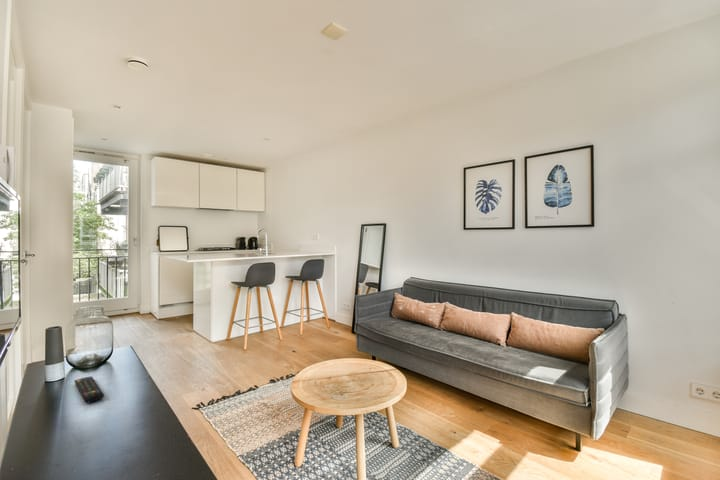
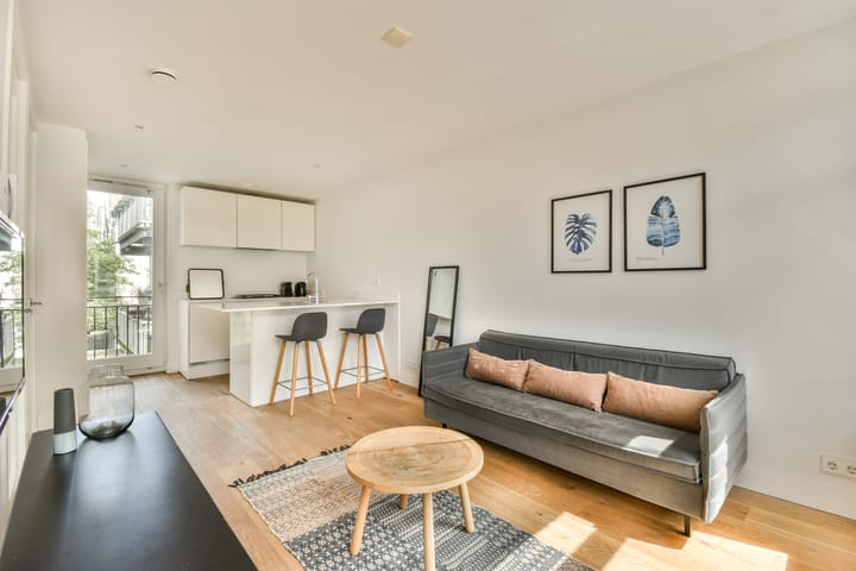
- remote control (88, 388)
